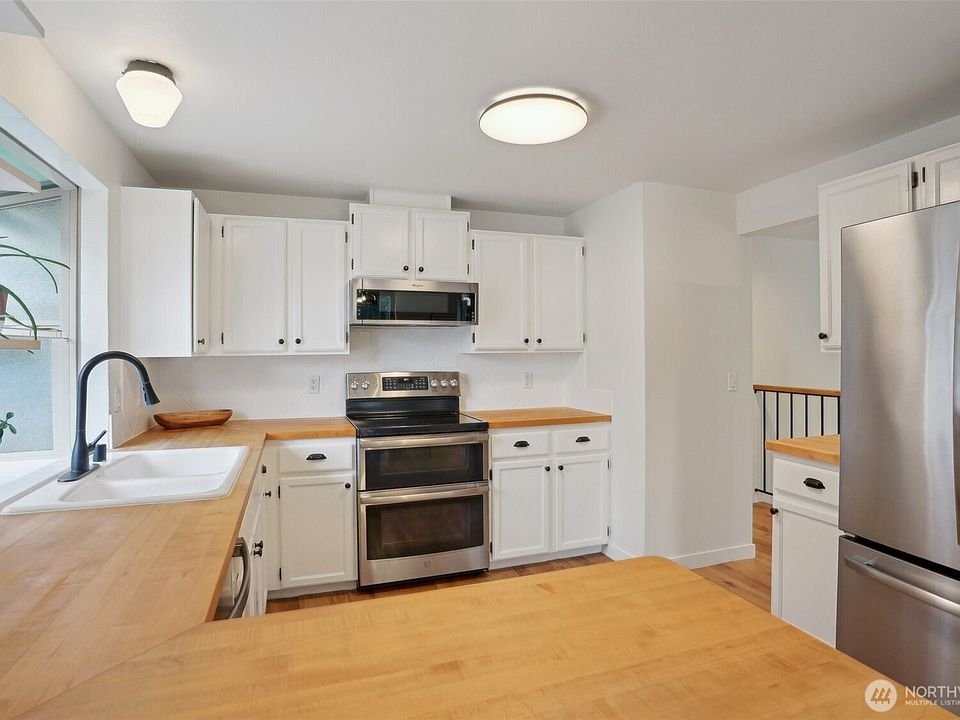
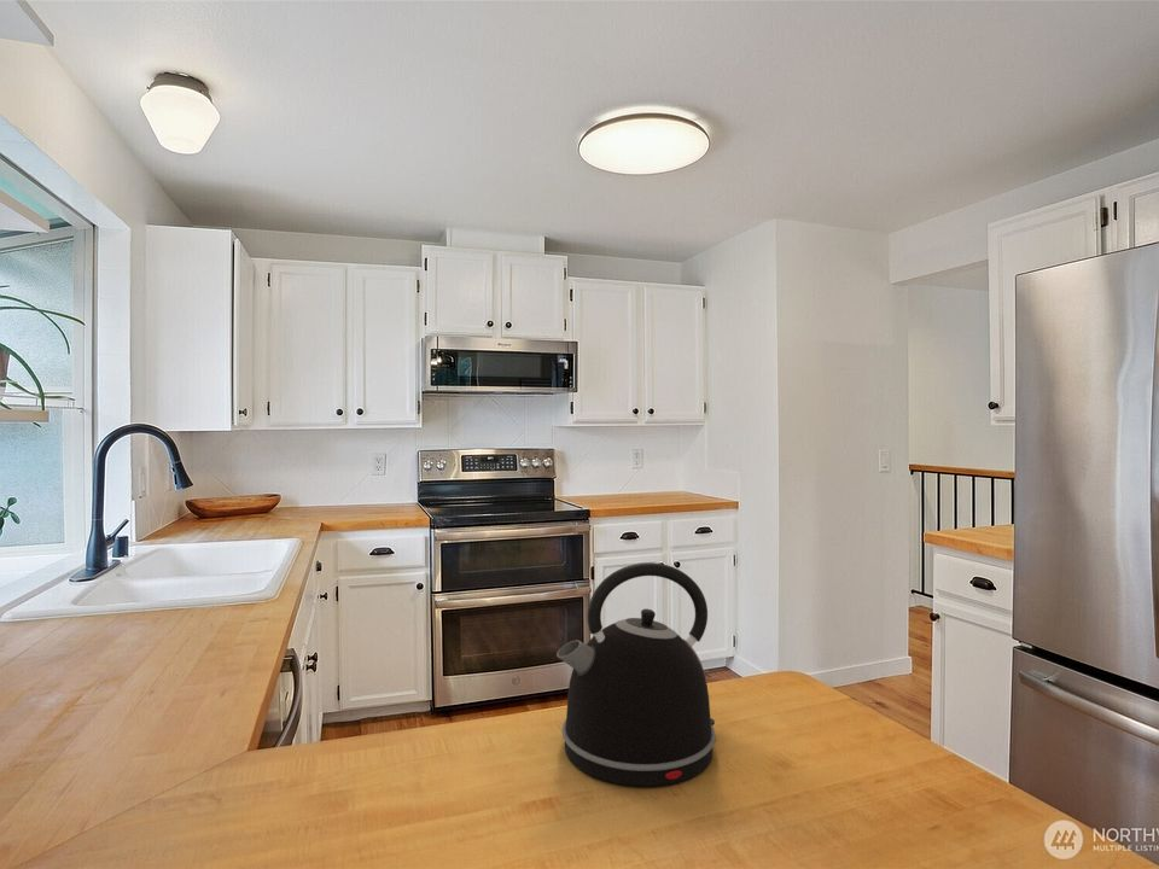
+ kettle (639, 654)
